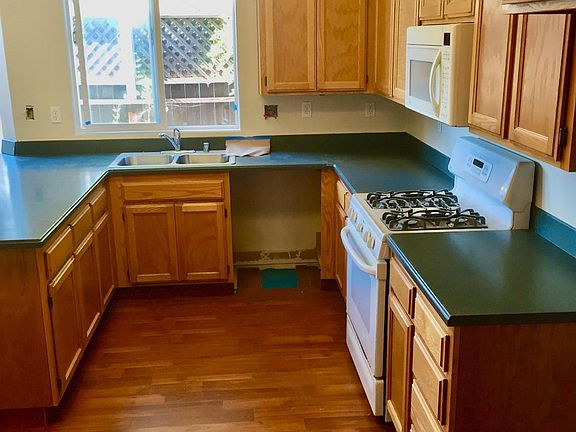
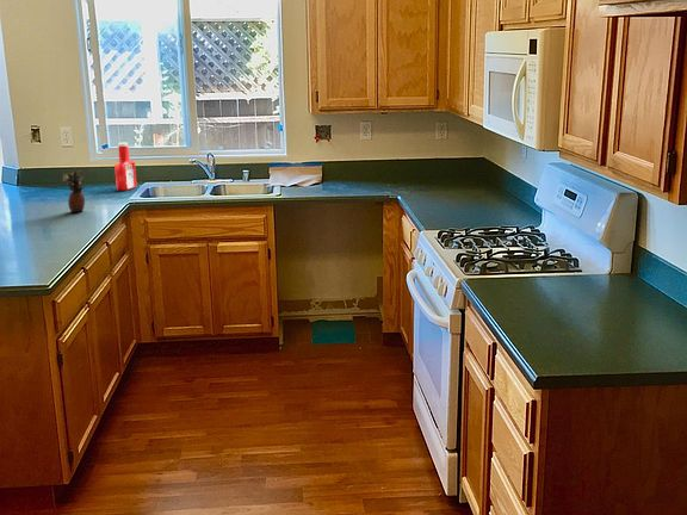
+ soap bottle (124, 166)
+ fruit (73, 190)
